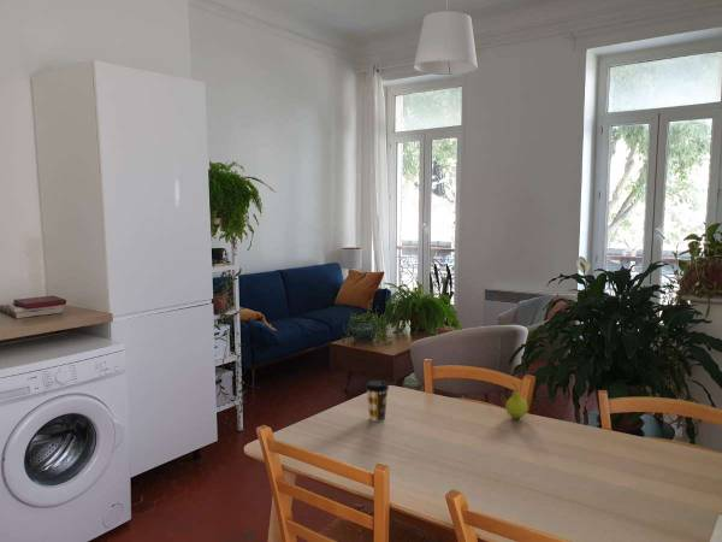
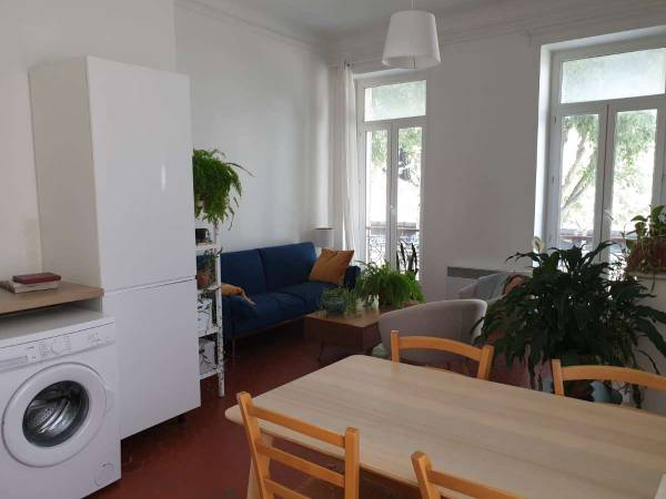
- fruit (516, 400)
- coffee cup (377, 400)
